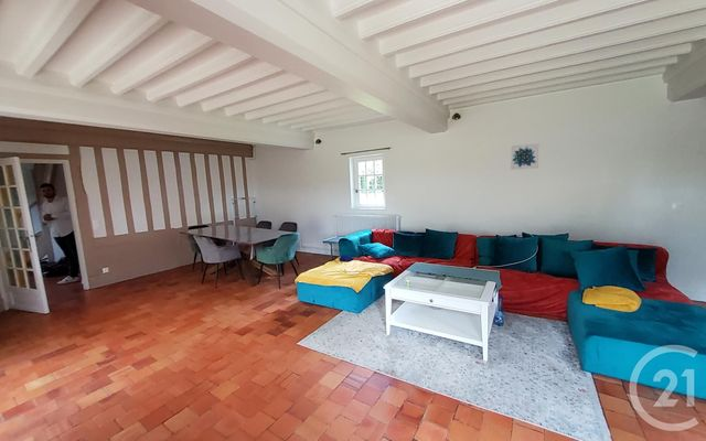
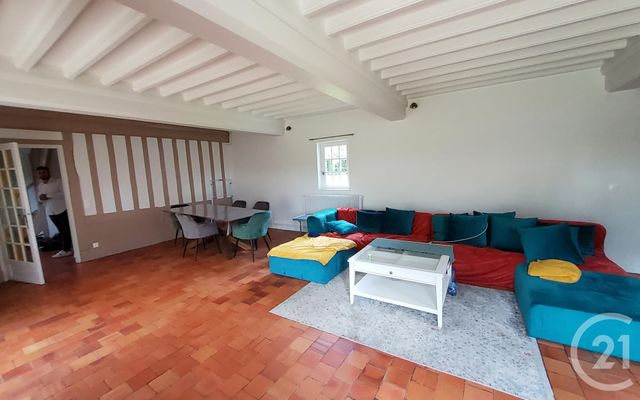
- wall art (524, 157)
